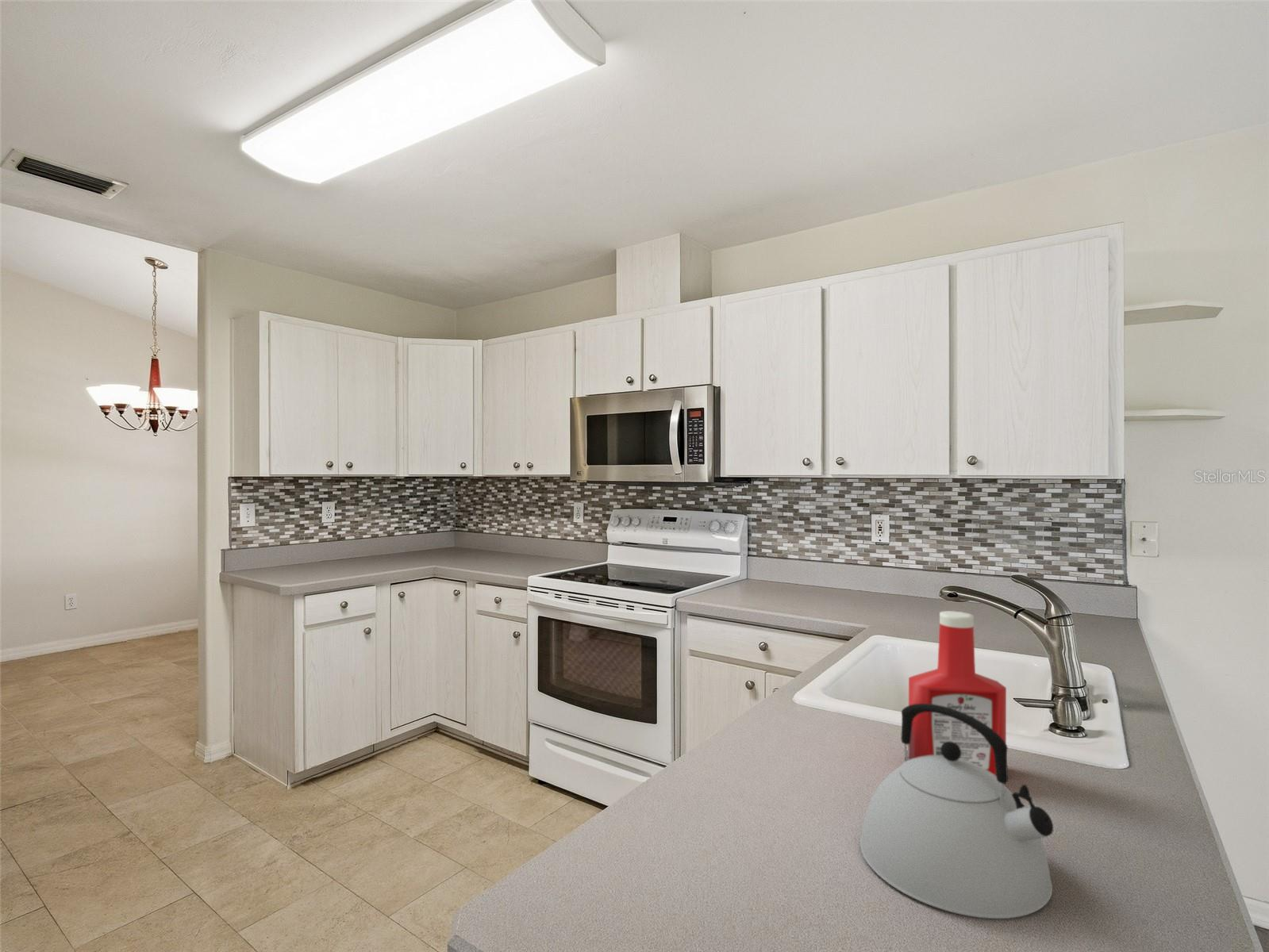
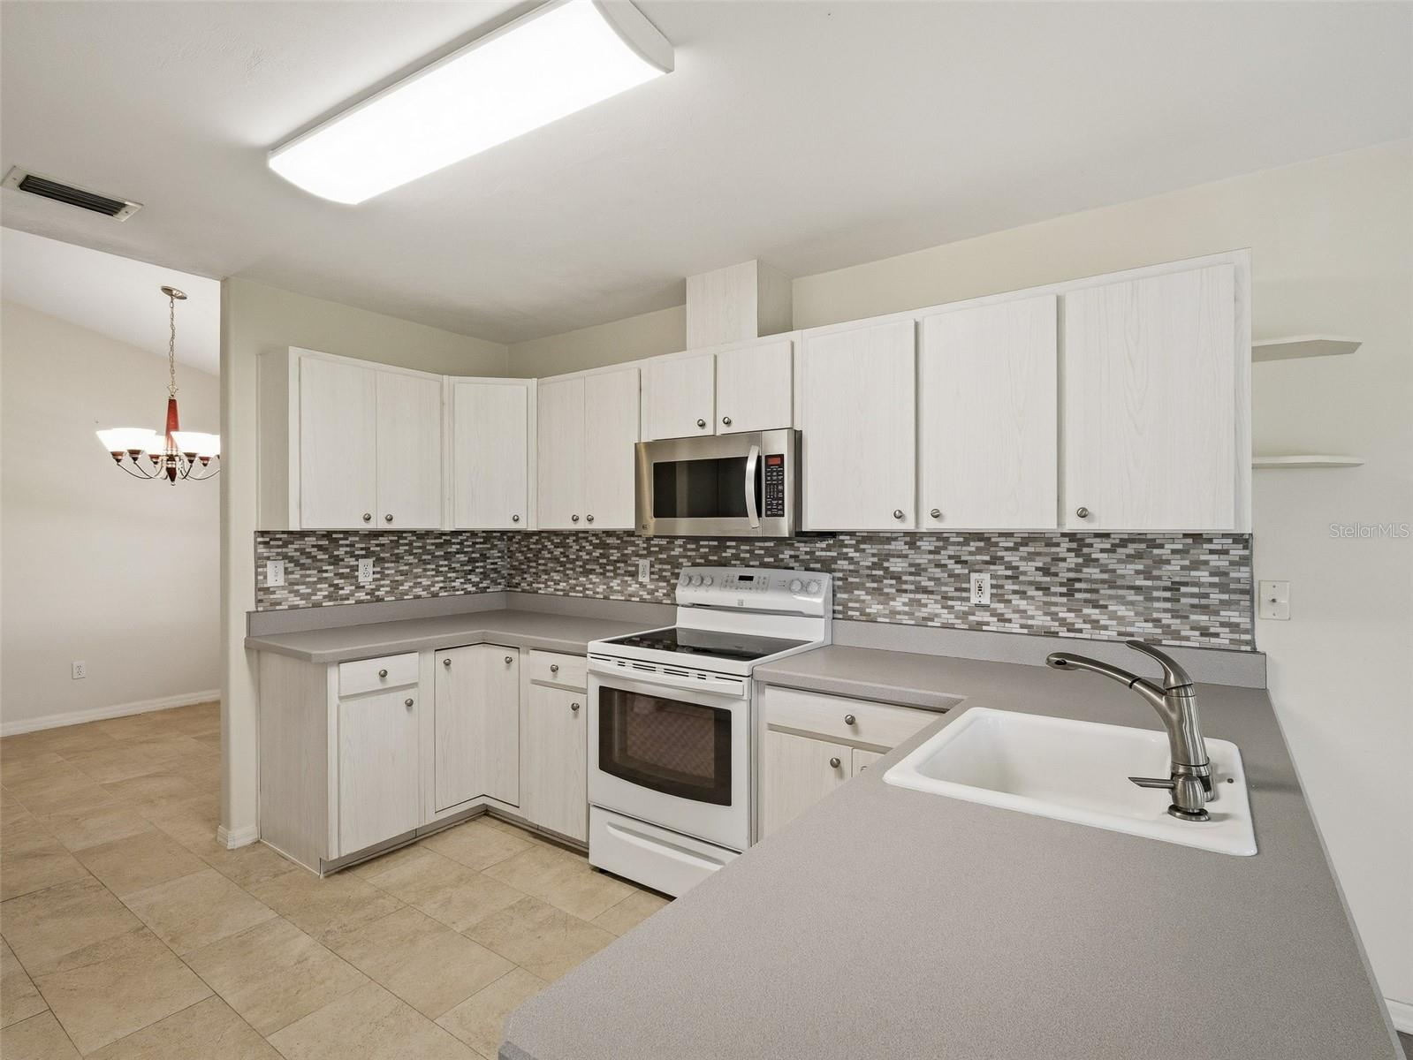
- soap bottle (956, 691)
- kettle (954, 786)
